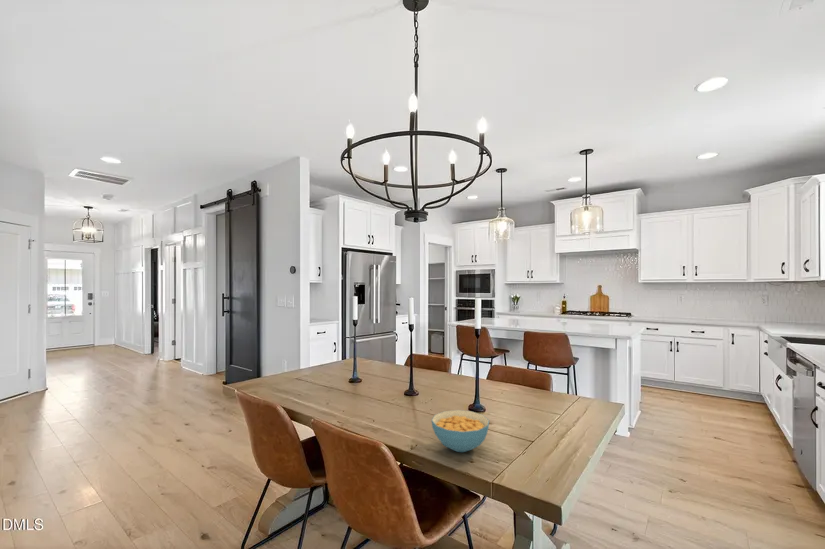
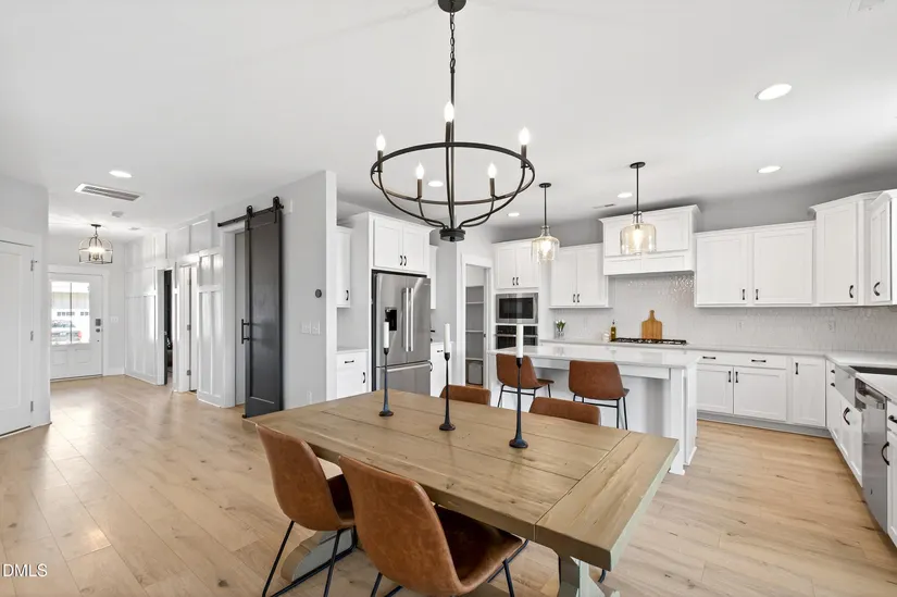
- cereal bowl (460, 434)
